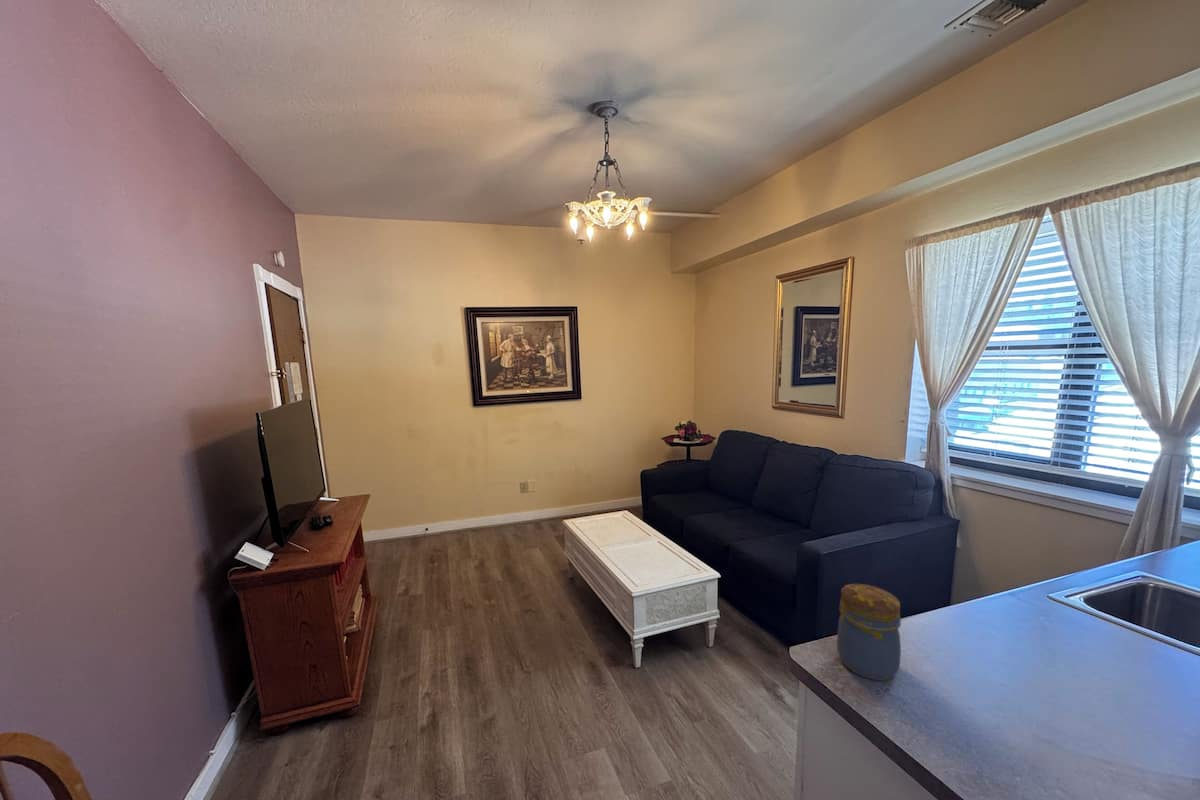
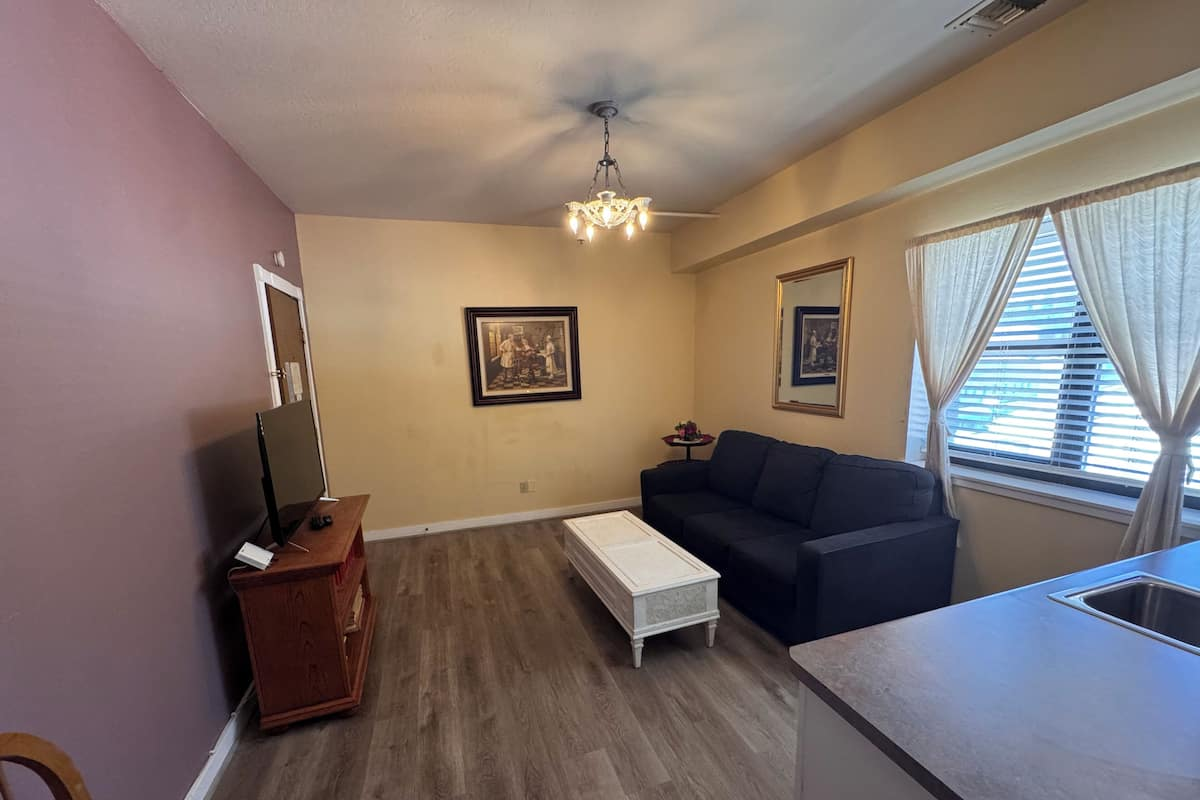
- jar (869, 627)
